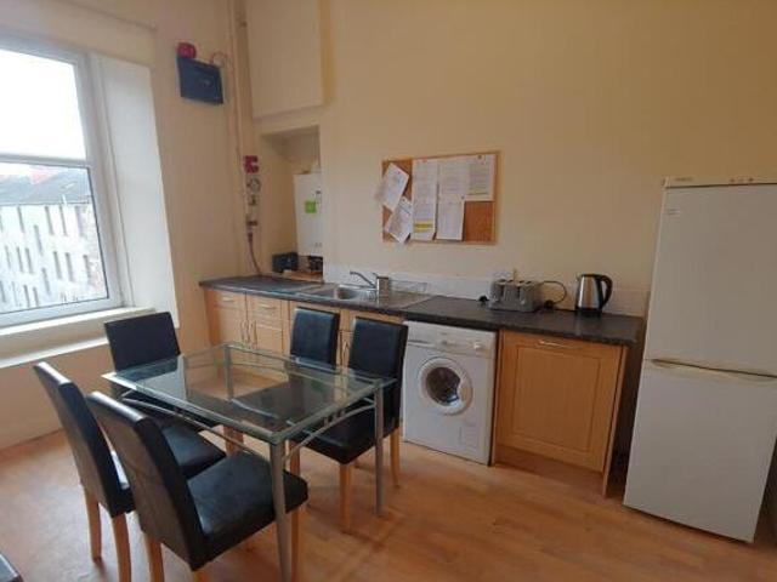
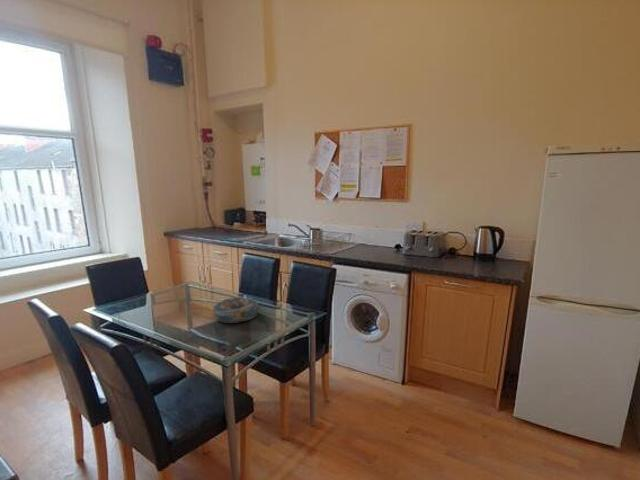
+ decorative bowl (236, 309)
